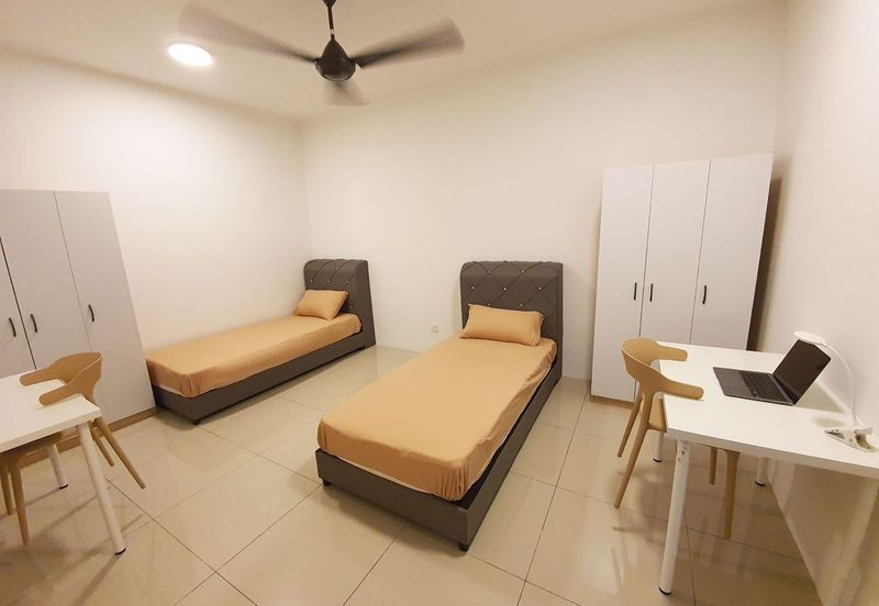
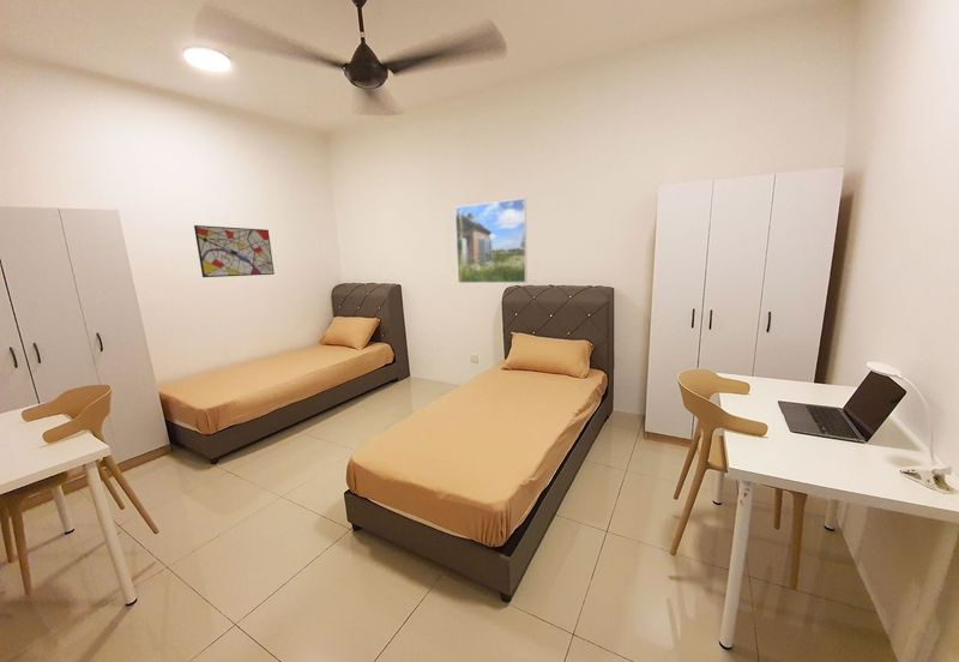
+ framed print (489, 243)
+ wall art (237, 252)
